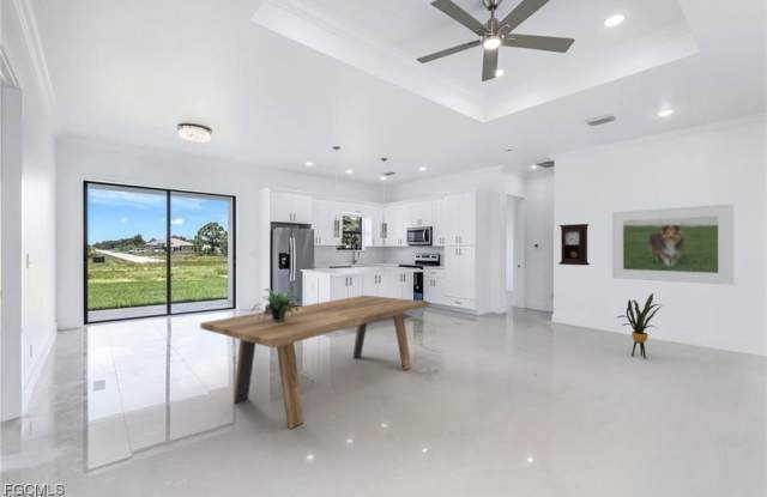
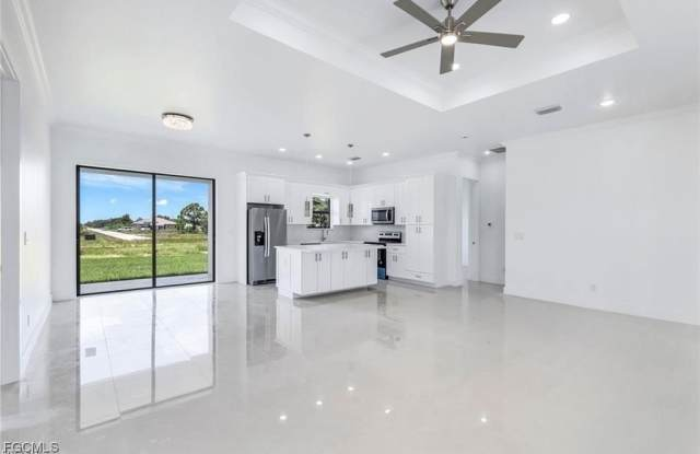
- dining table (331, 332)
- house plant (644, 326)
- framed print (666, 244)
- potted plant (277, 304)
- pendulum clock (573, 244)
